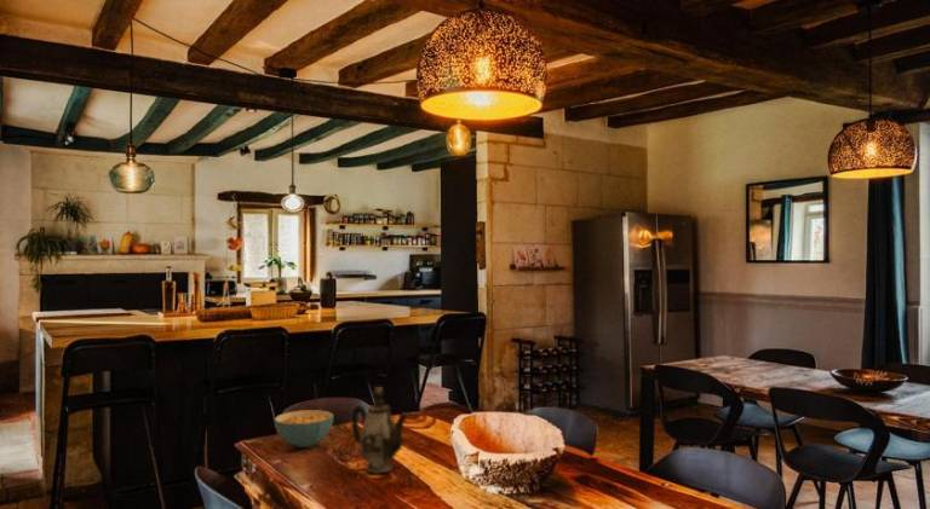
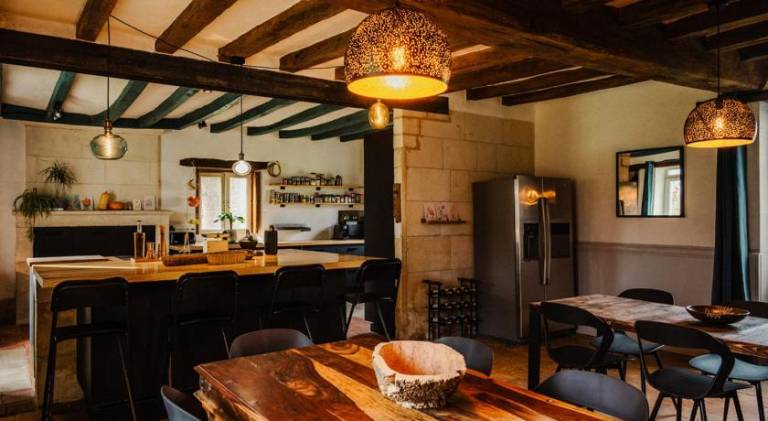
- teapot (380, 428)
- cereal bowl (304, 430)
